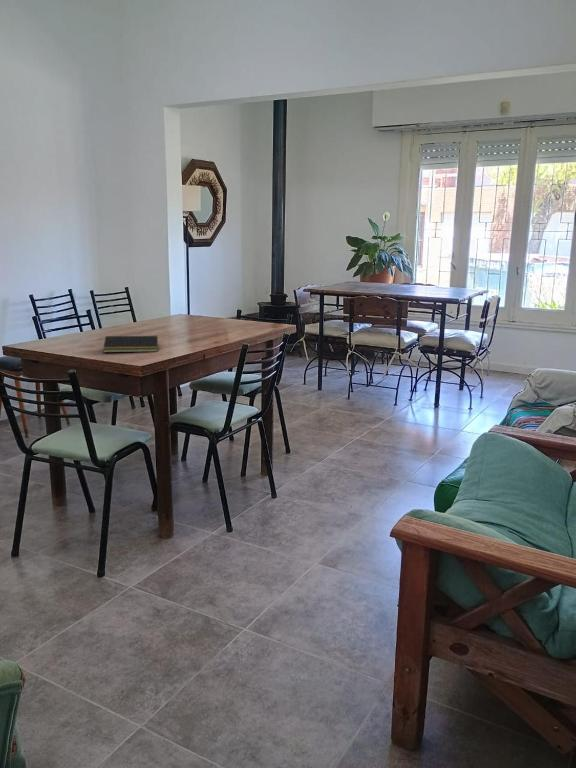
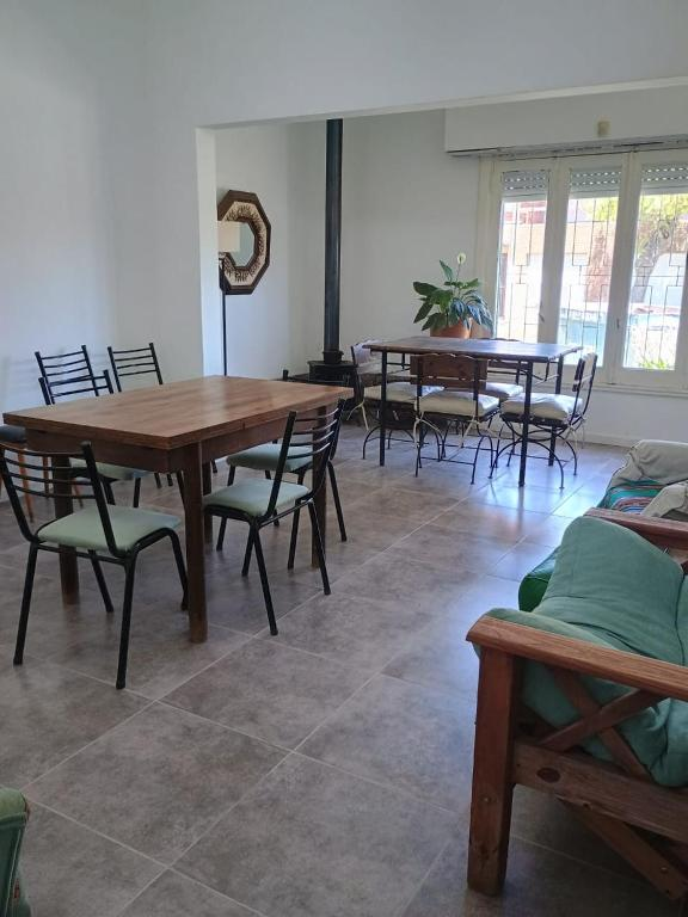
- notepad (131, 343)
